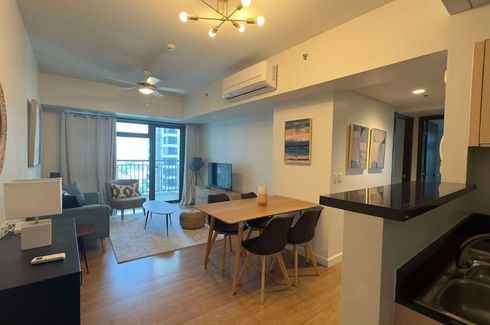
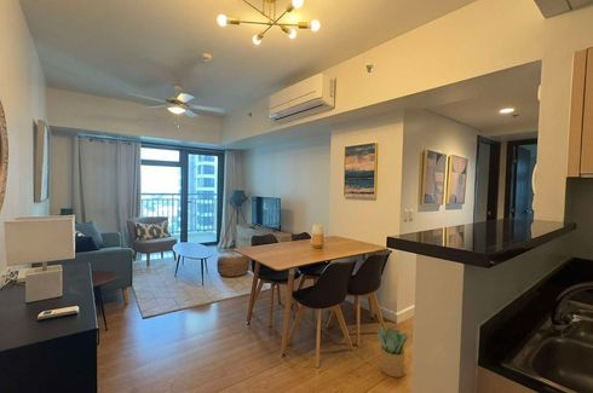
+ potted plant (391, 349)
